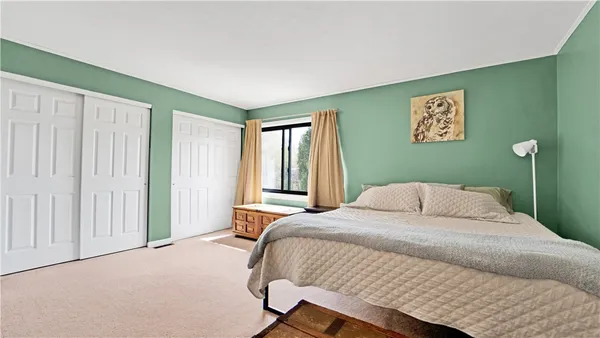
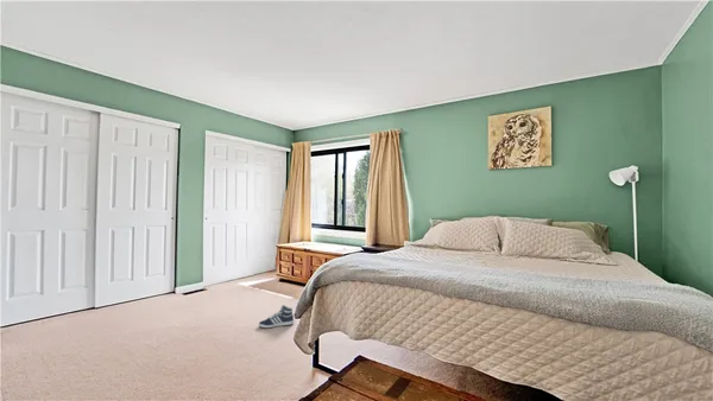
+ sneaker (276, 316)
